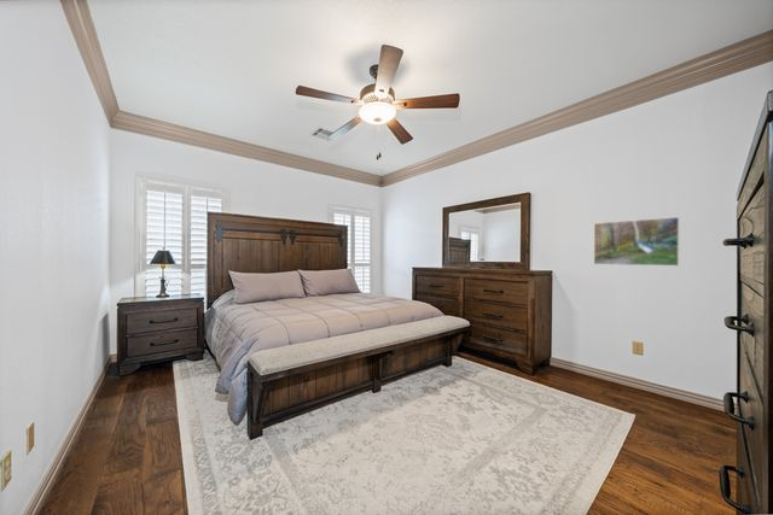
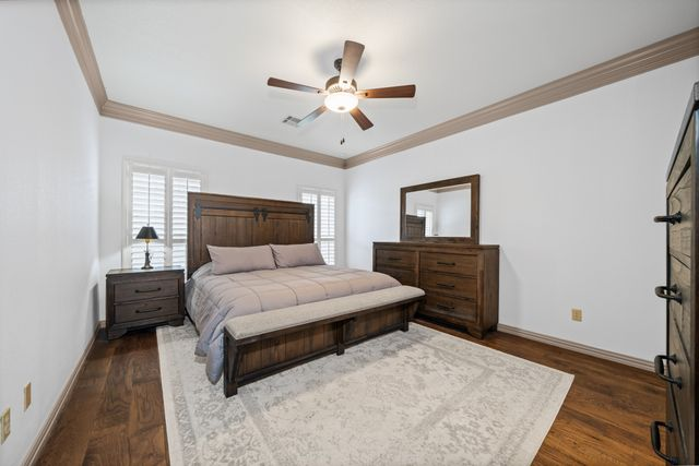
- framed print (633, 242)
